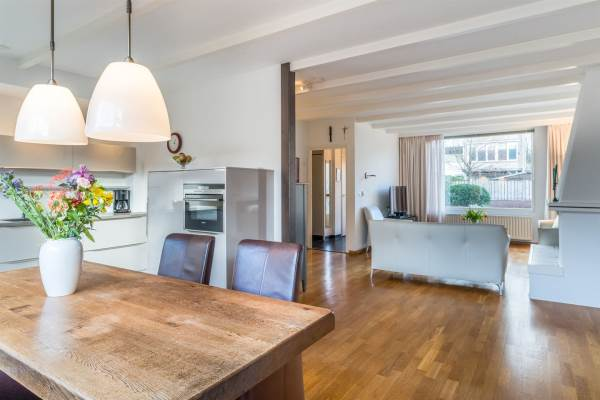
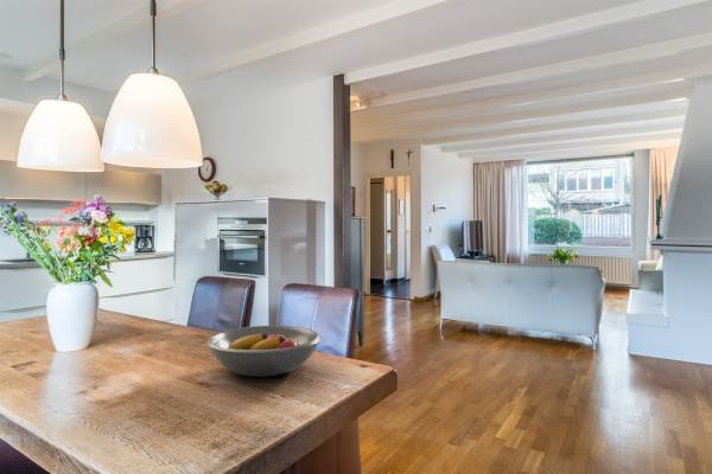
+ fruit bowl (265, 348)
